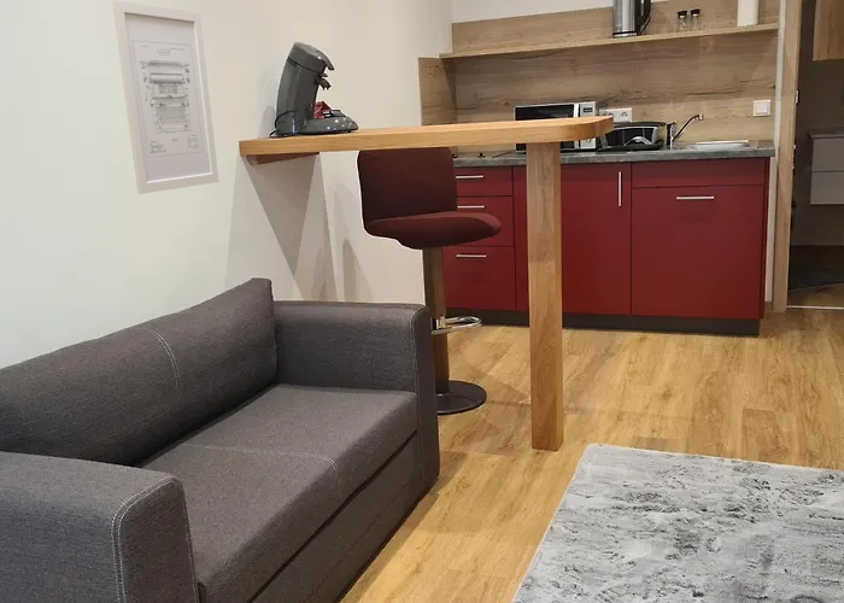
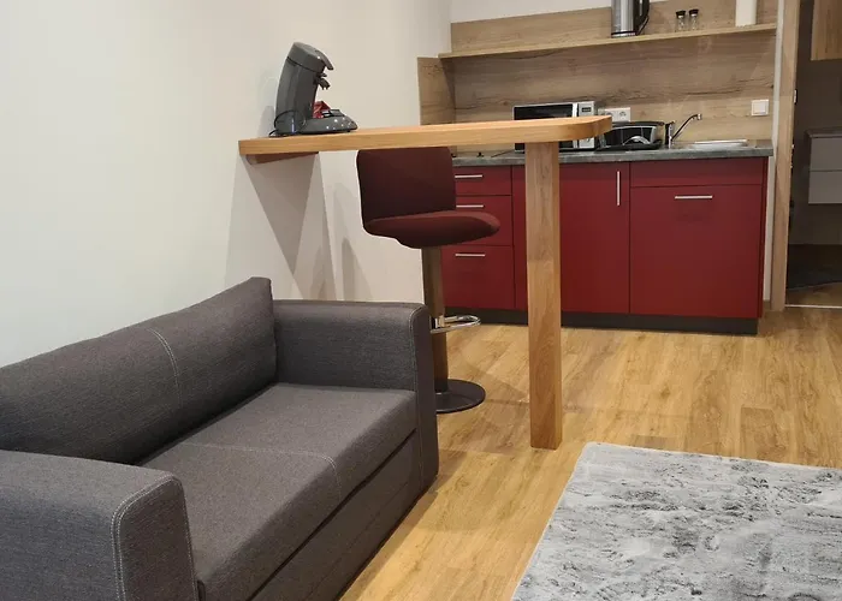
- wall art (170, 99)
